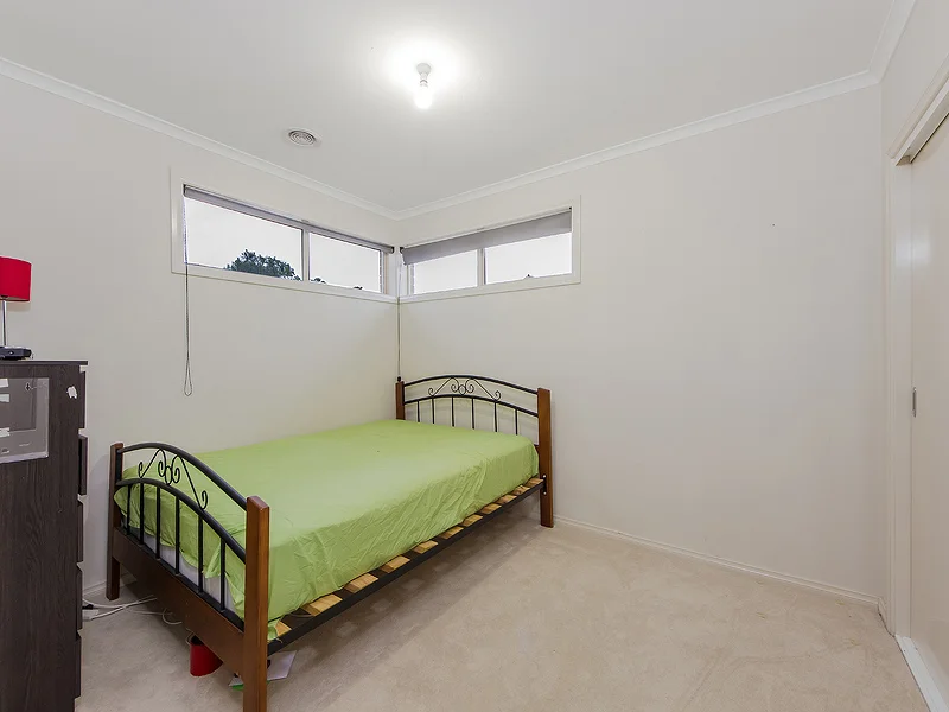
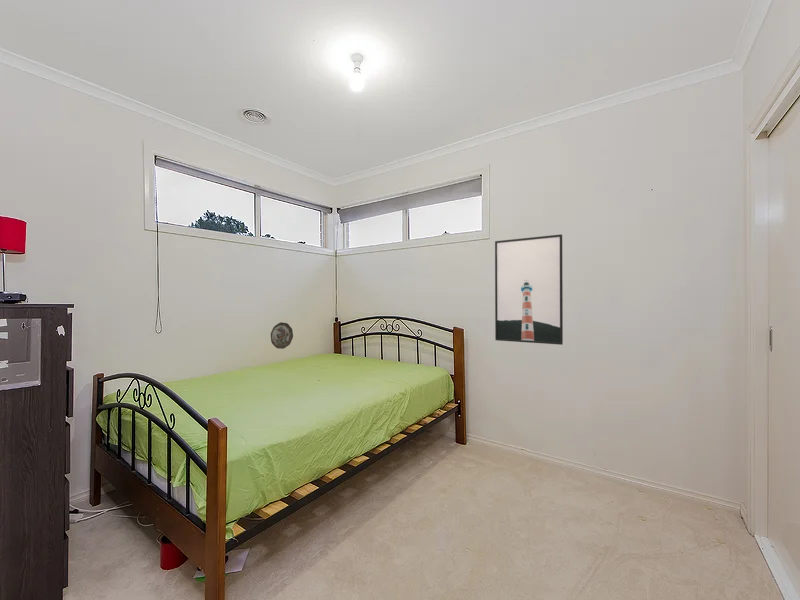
+ decorative plate (281, 335)
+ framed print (527, 290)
